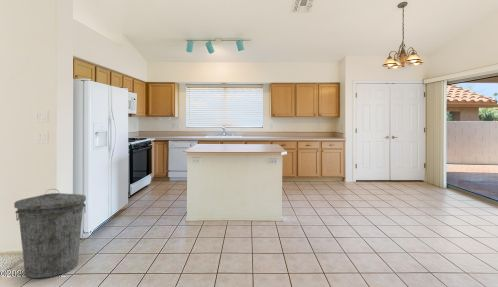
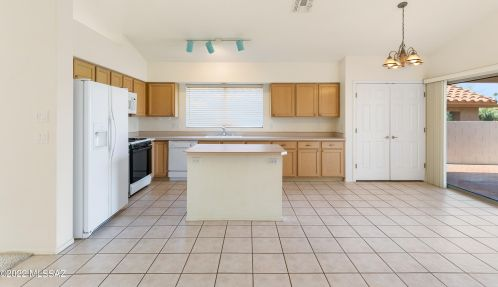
- trash can (52, 228)
